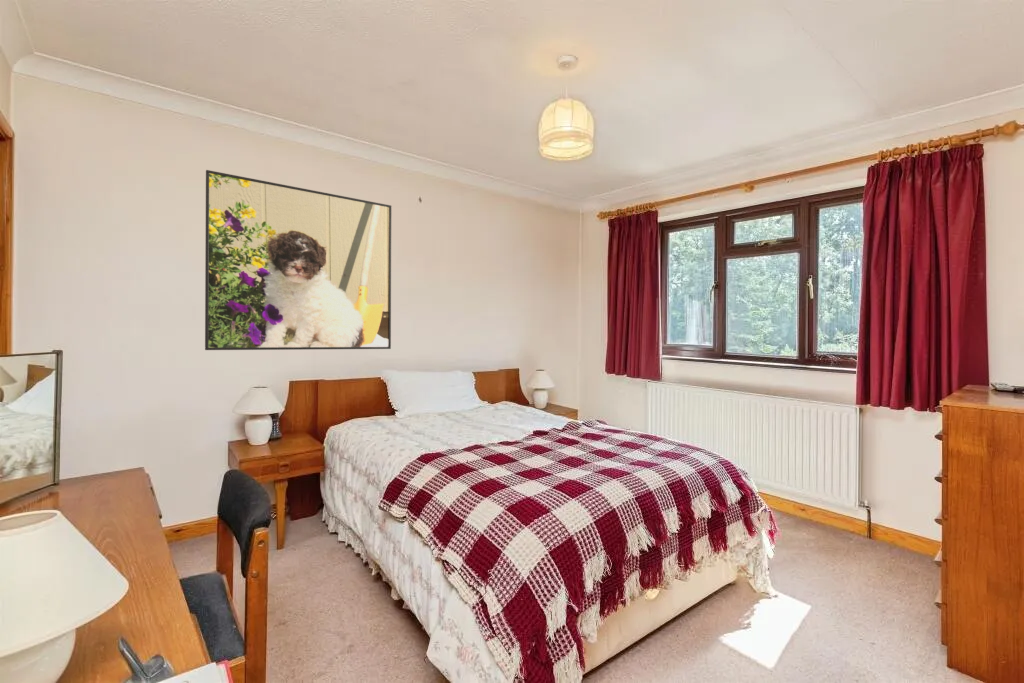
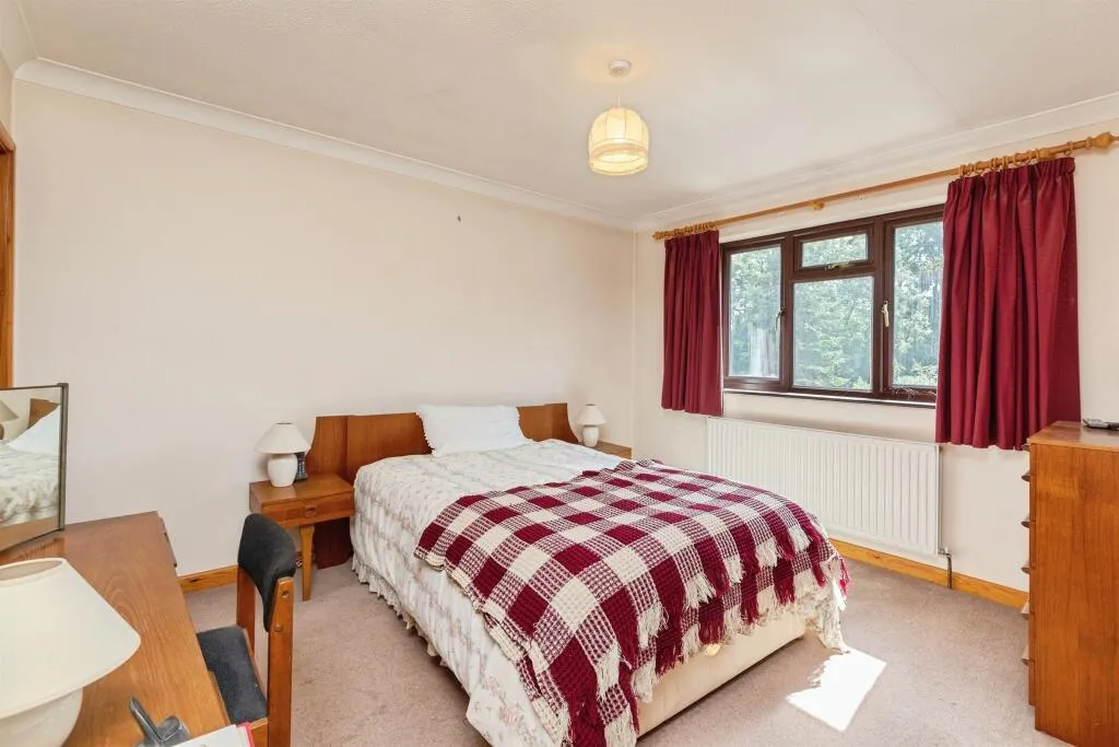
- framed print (308, 269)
